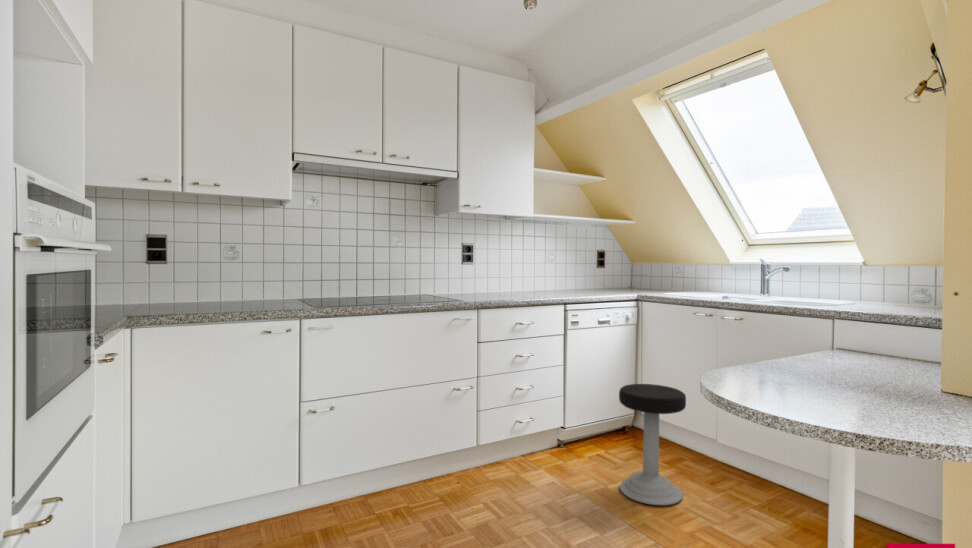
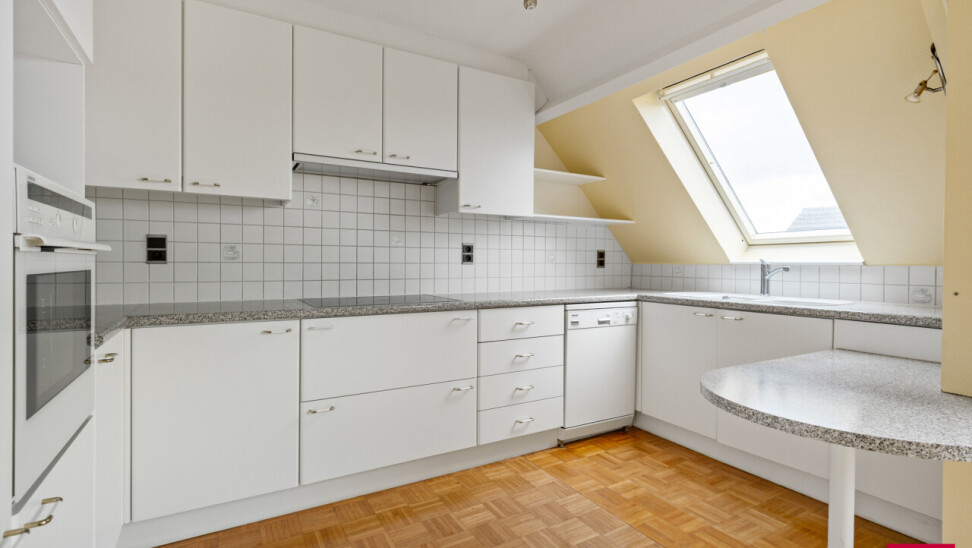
- stool (651, 441)
